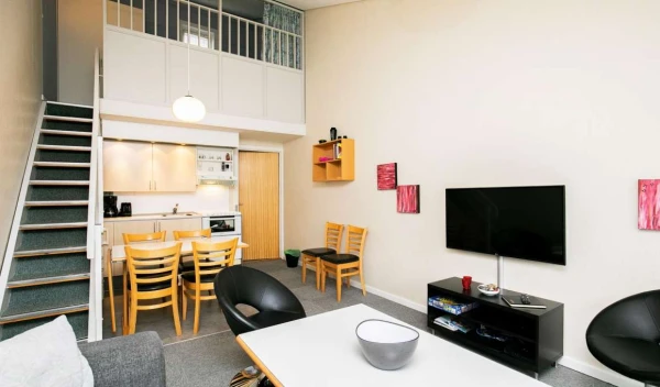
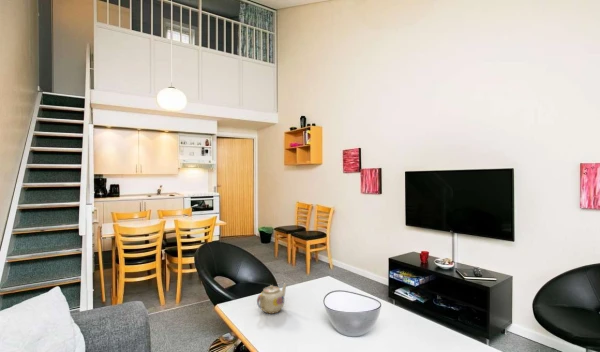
+ teapot (272, 297)
